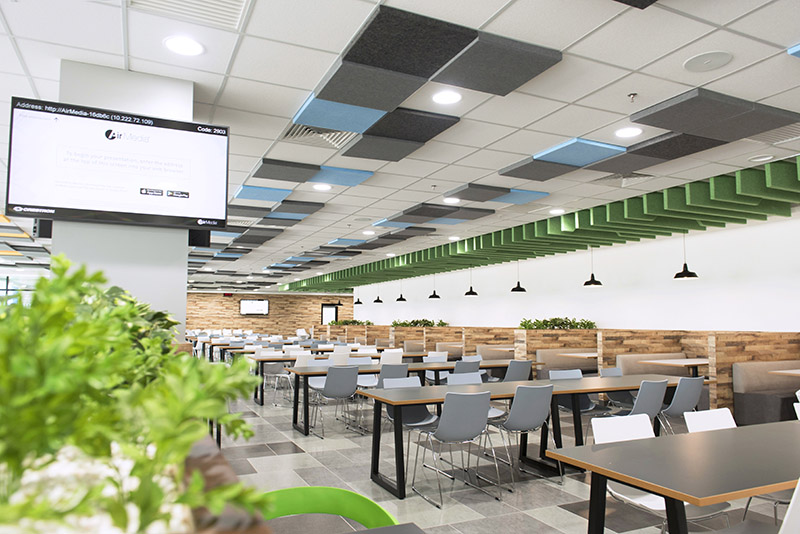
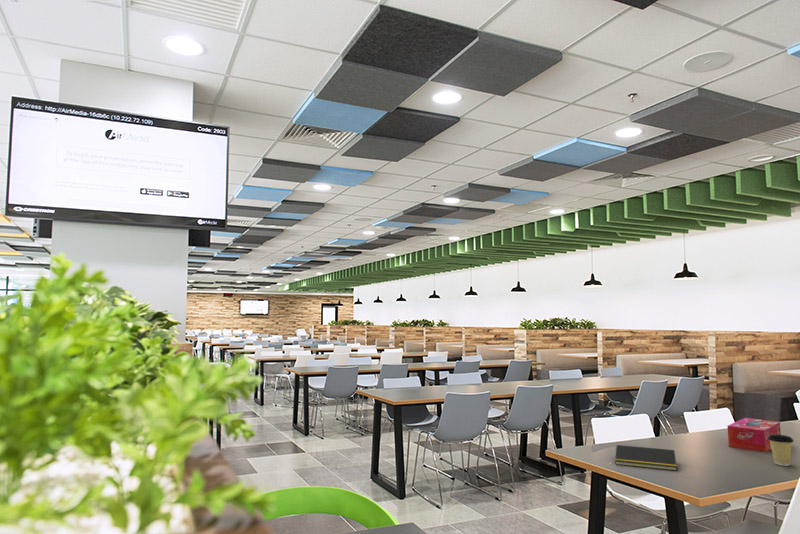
+ notepad (645, 457)
+ tissue box (754, 434)
+ coffee cup (781, 449)
